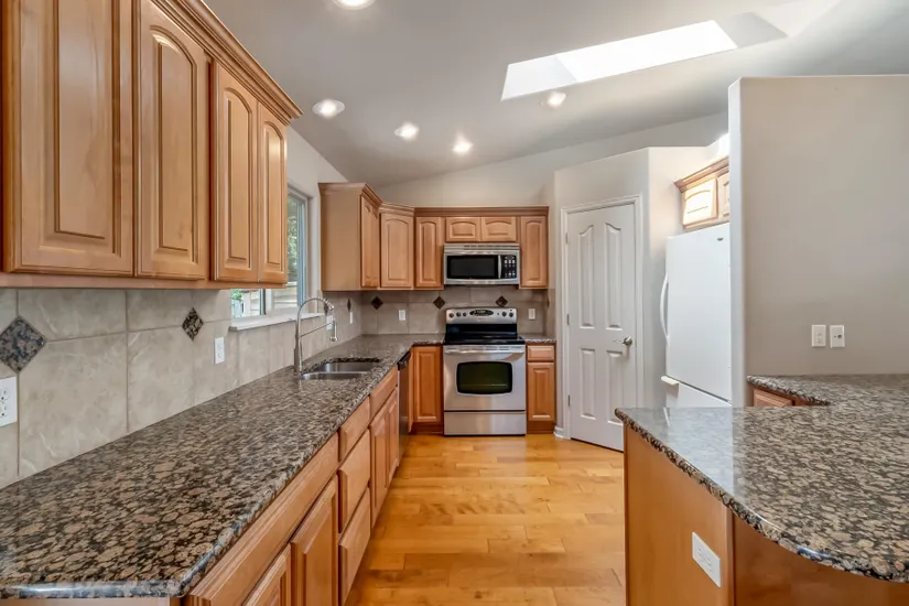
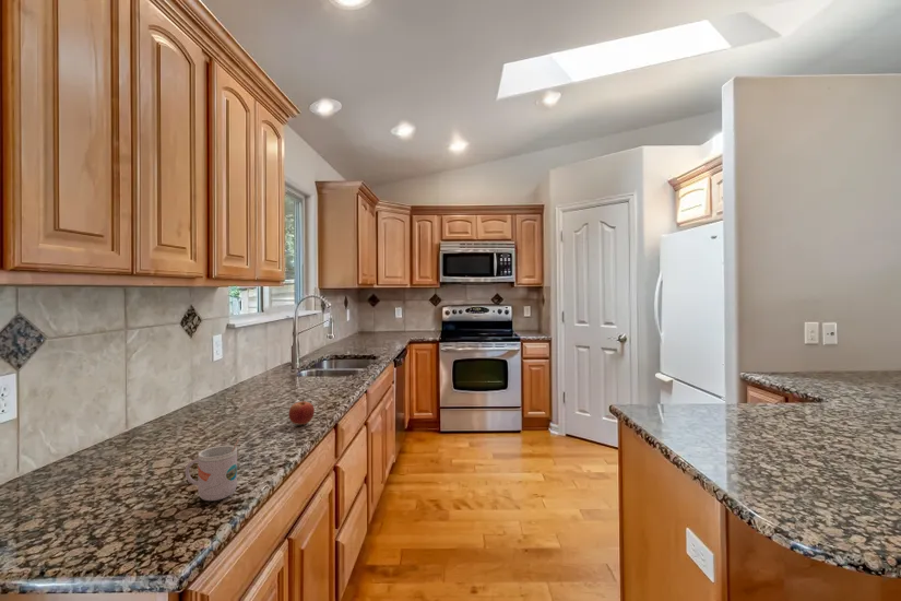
+ apple (301, 411)
+ mug (212, 467)
